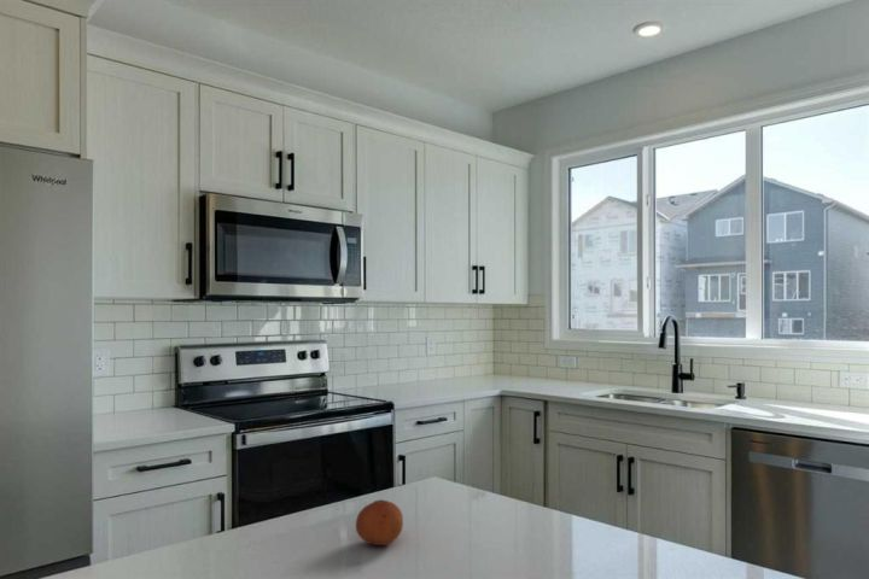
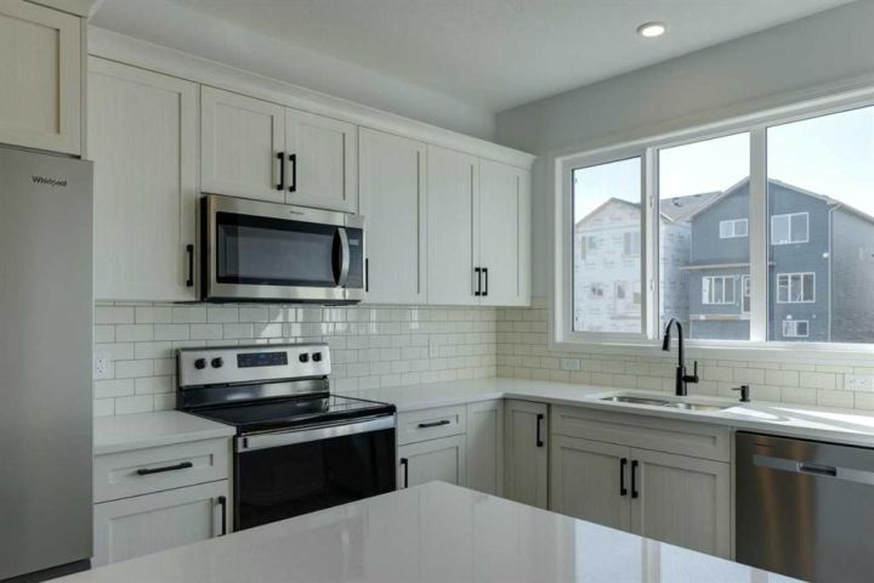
- fruit (379, 520)
